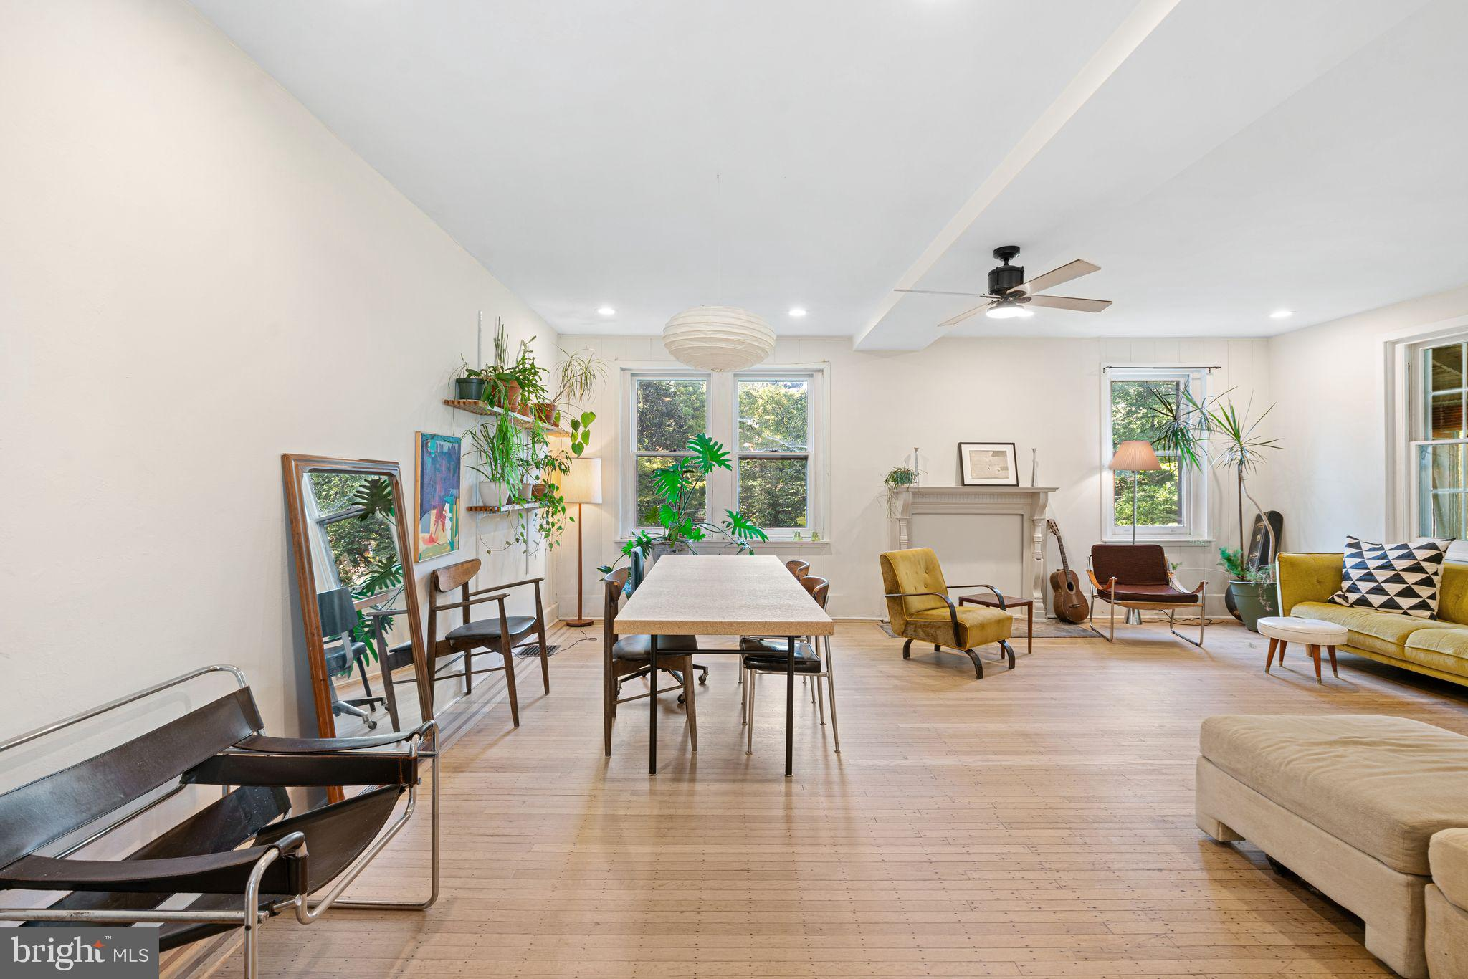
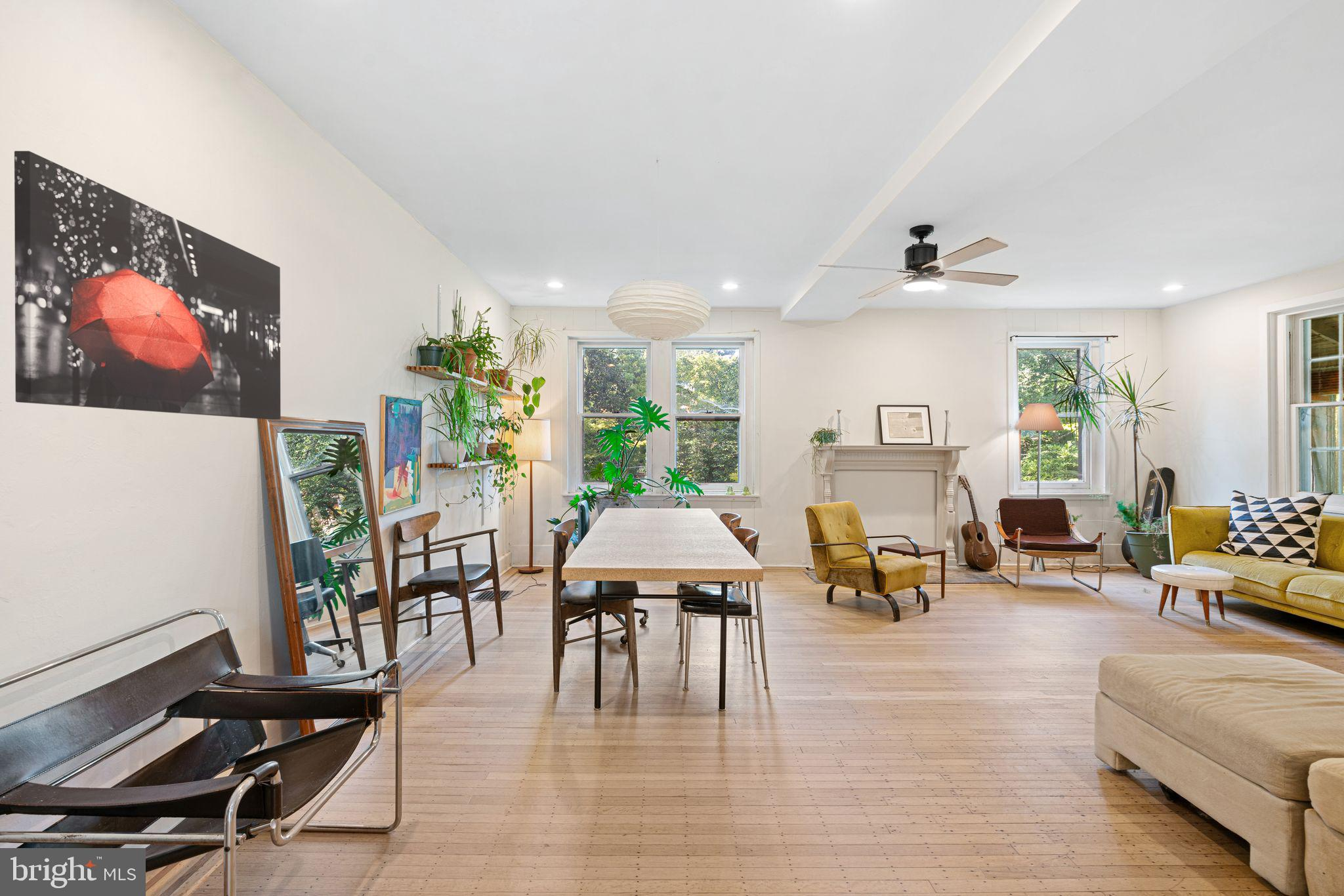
+ wall art (180, 317)
